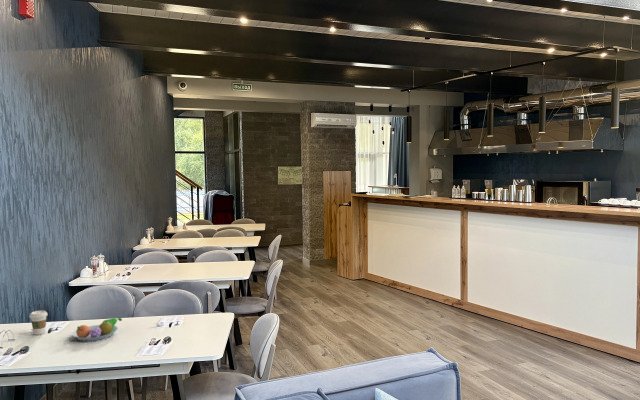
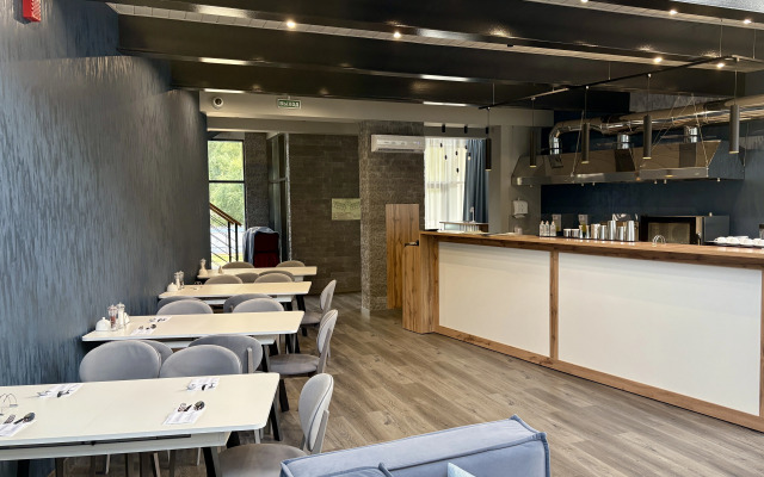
- coffee cup (38, 322)
- fruit bowl (97, 326)
